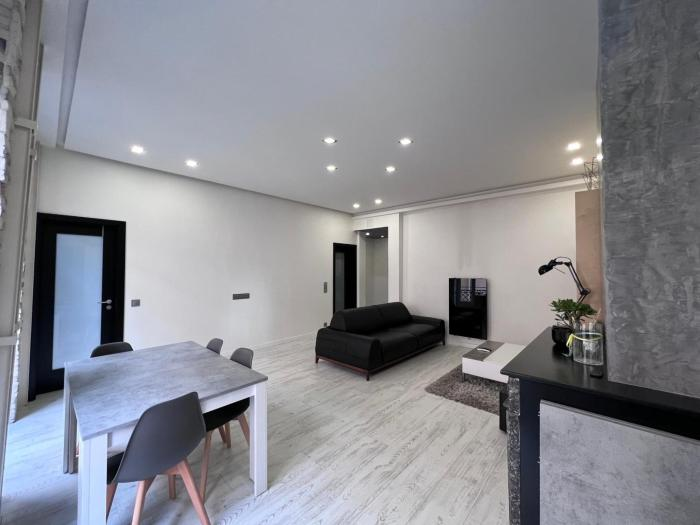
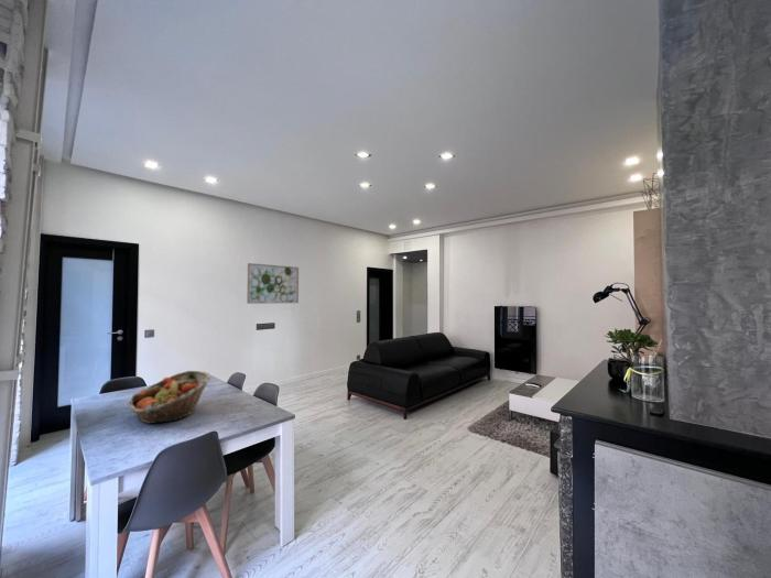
+ wall art (274, 284)
+ fruit basket (171, 394)
